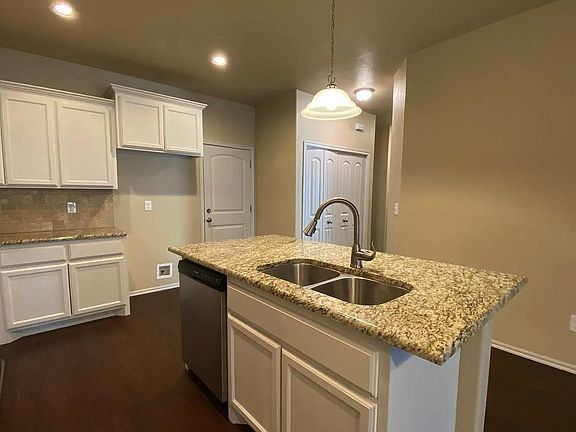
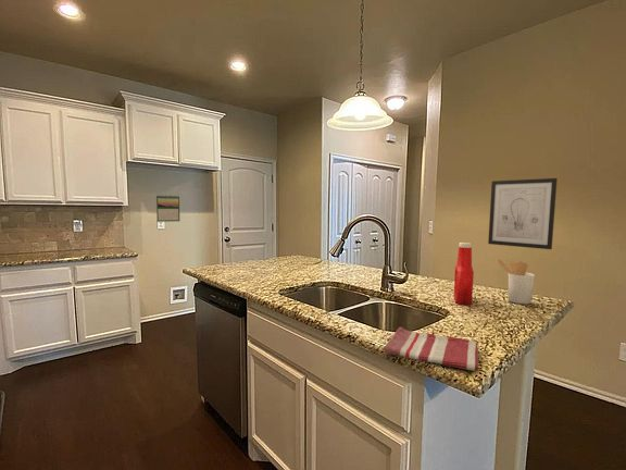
+ calendar (167, 208)
+ dish towel (431, 346)
+ utensil holder (513, 280)
+ wall art (519, 213)
+ soap bottle (463, 271)
